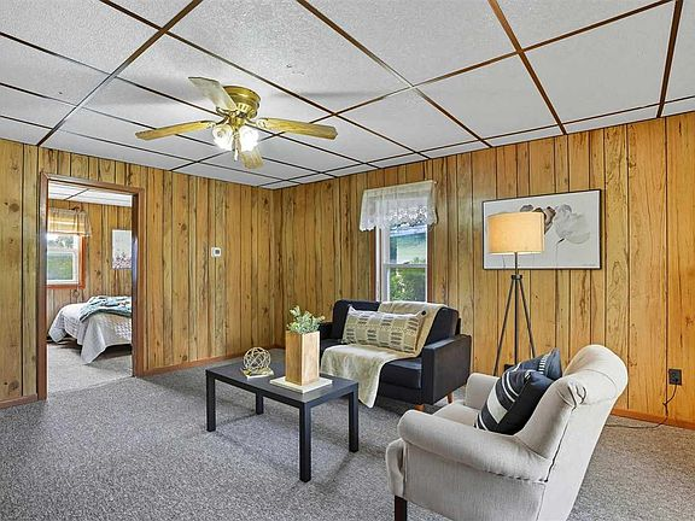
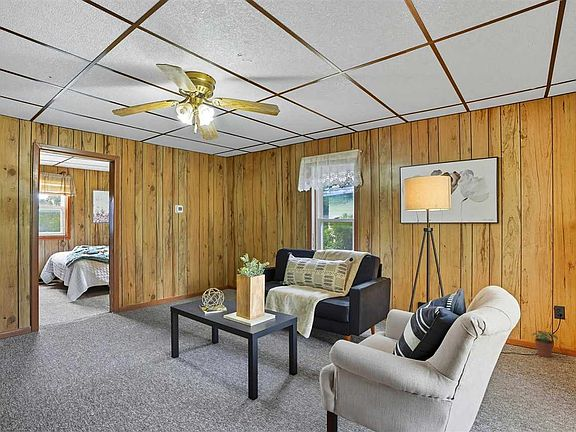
+ potted plant (544, 344)
